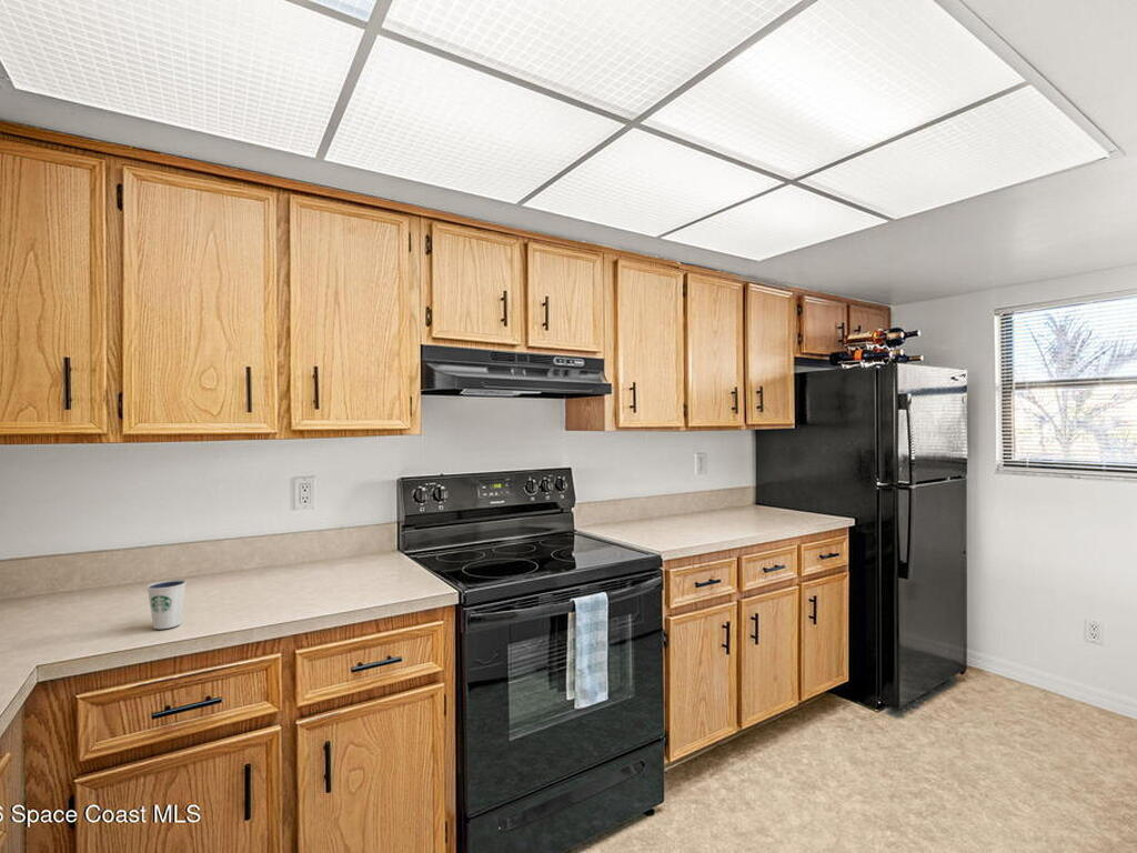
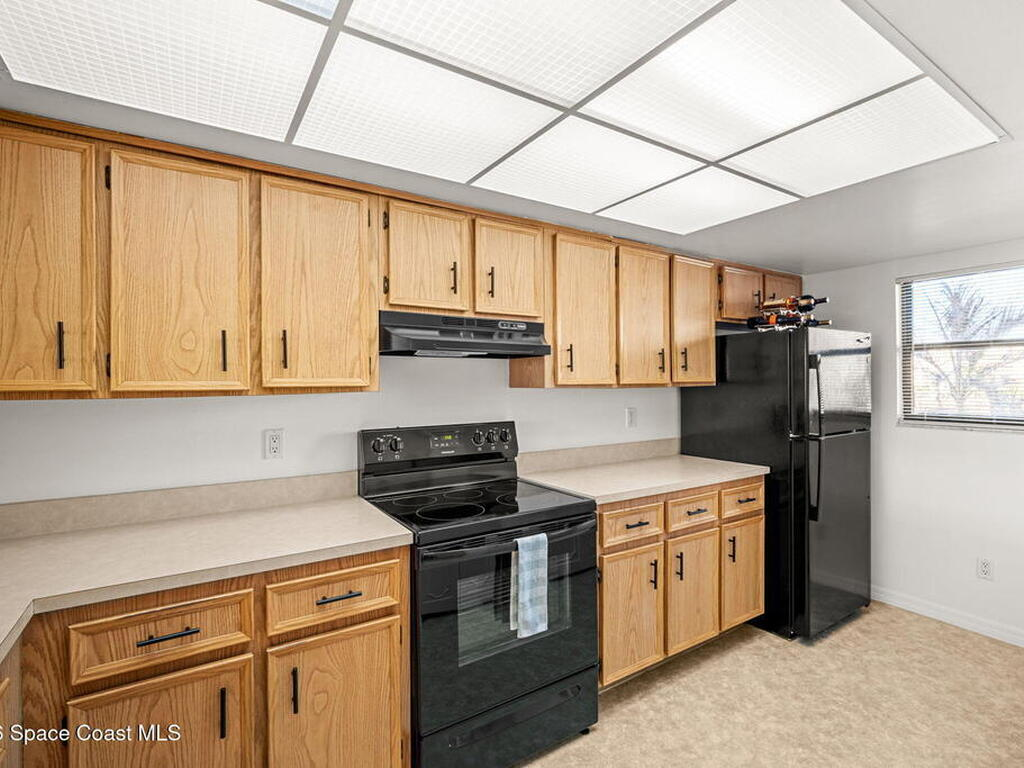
- dixie cup (167, 604)
